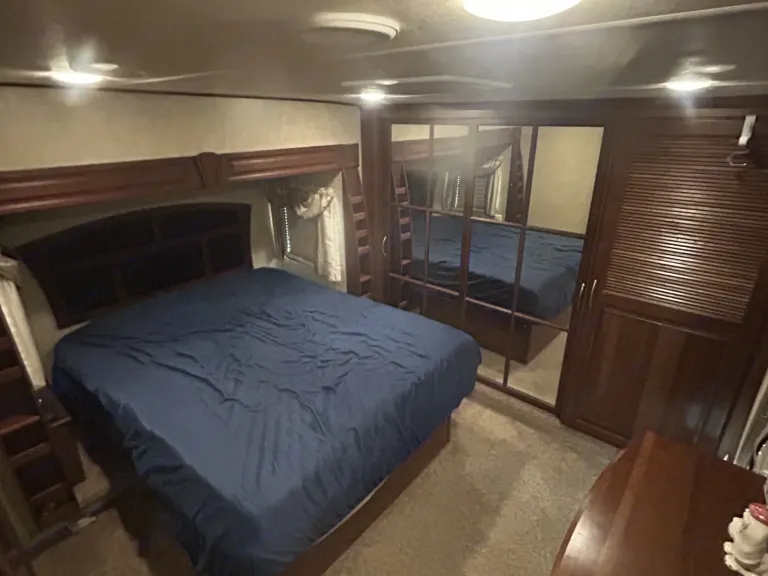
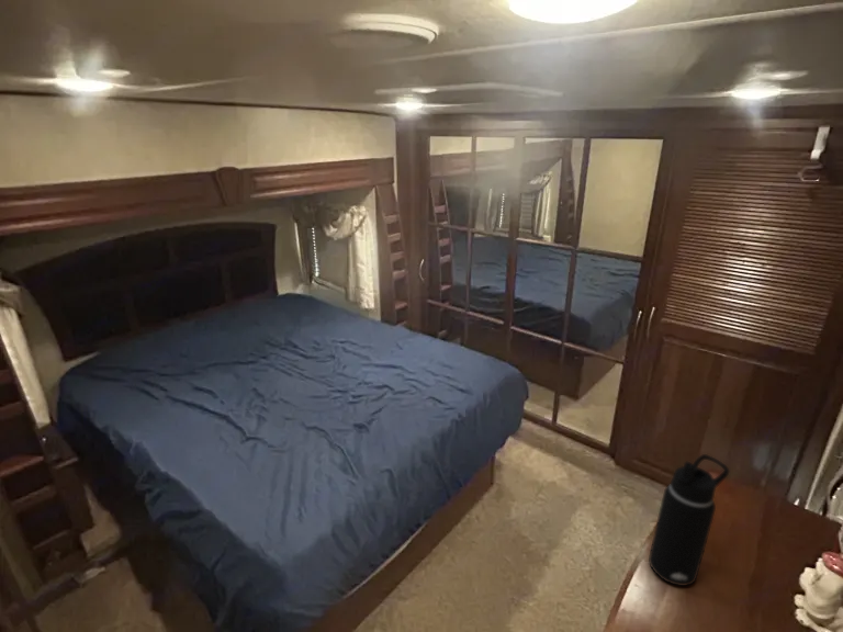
+ water bottle (688, 514)
